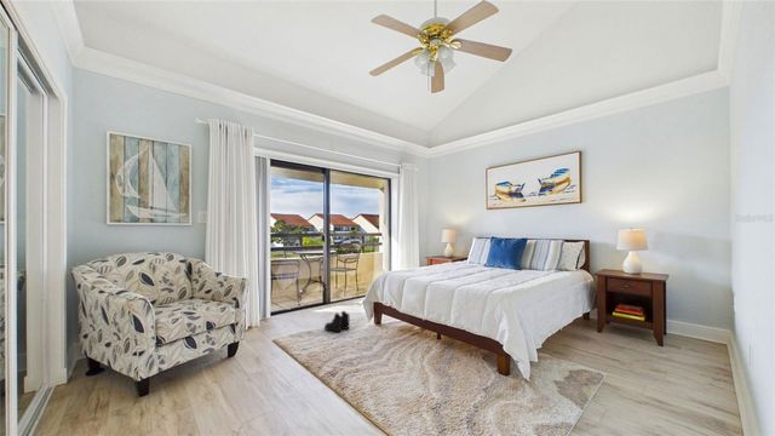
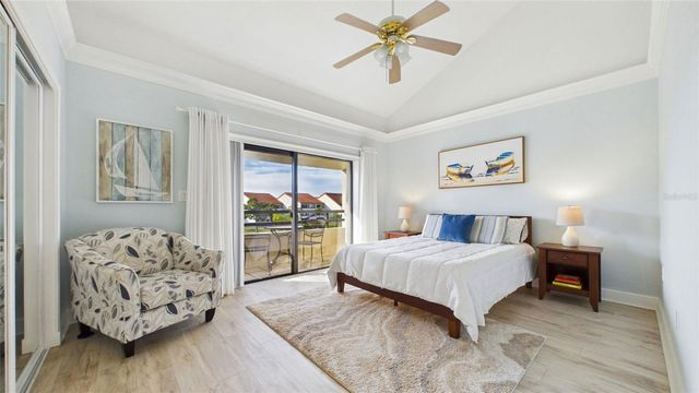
- boots (337, 320)
